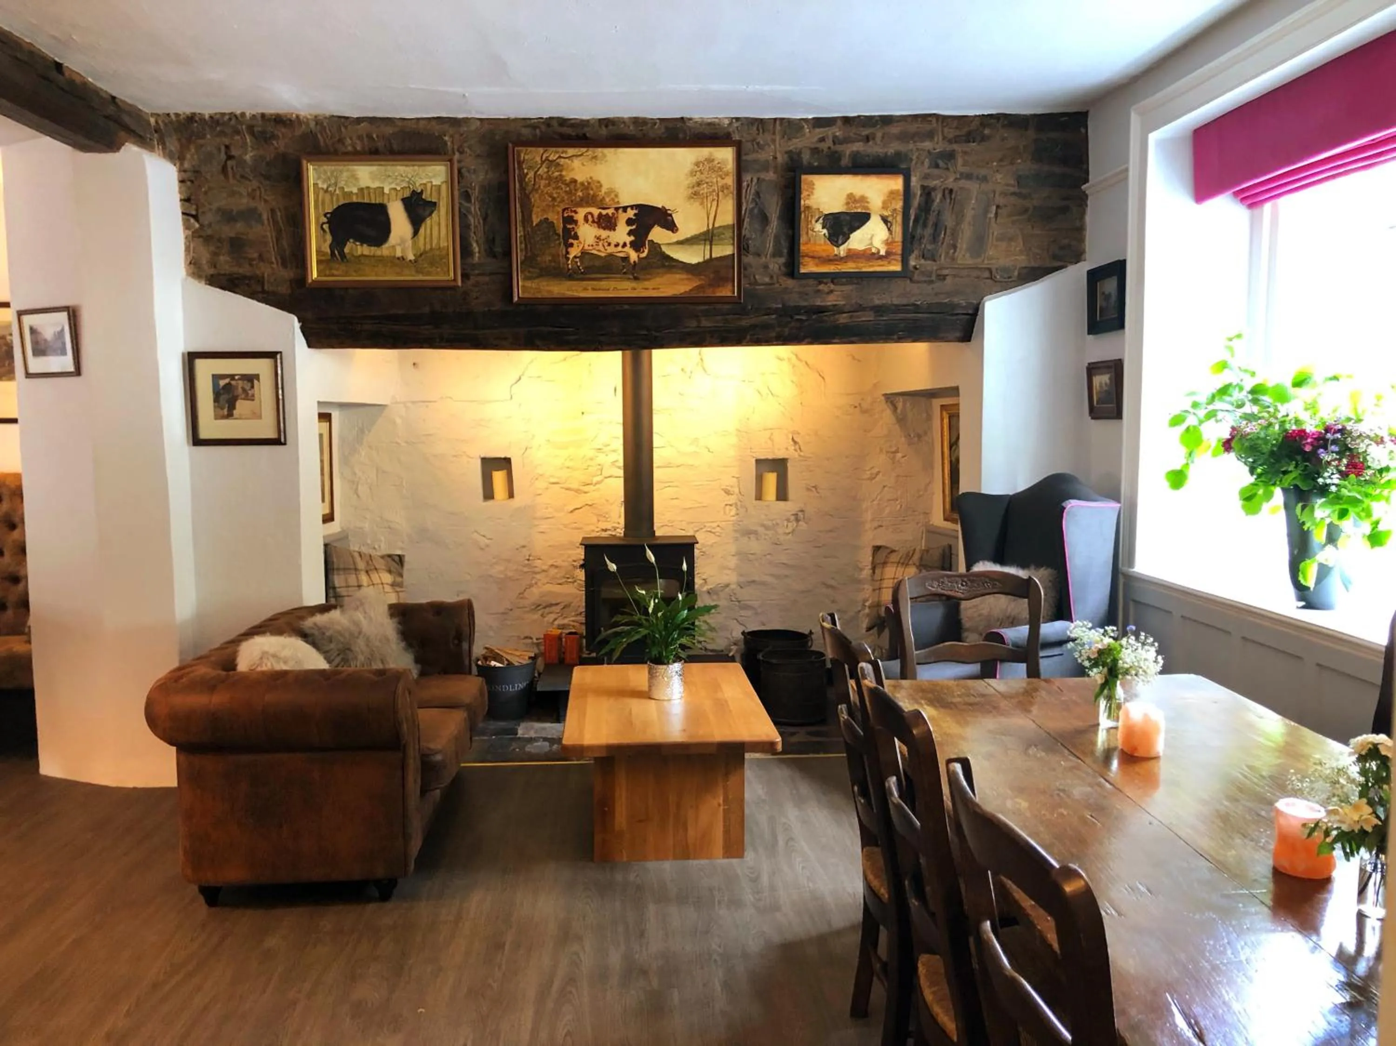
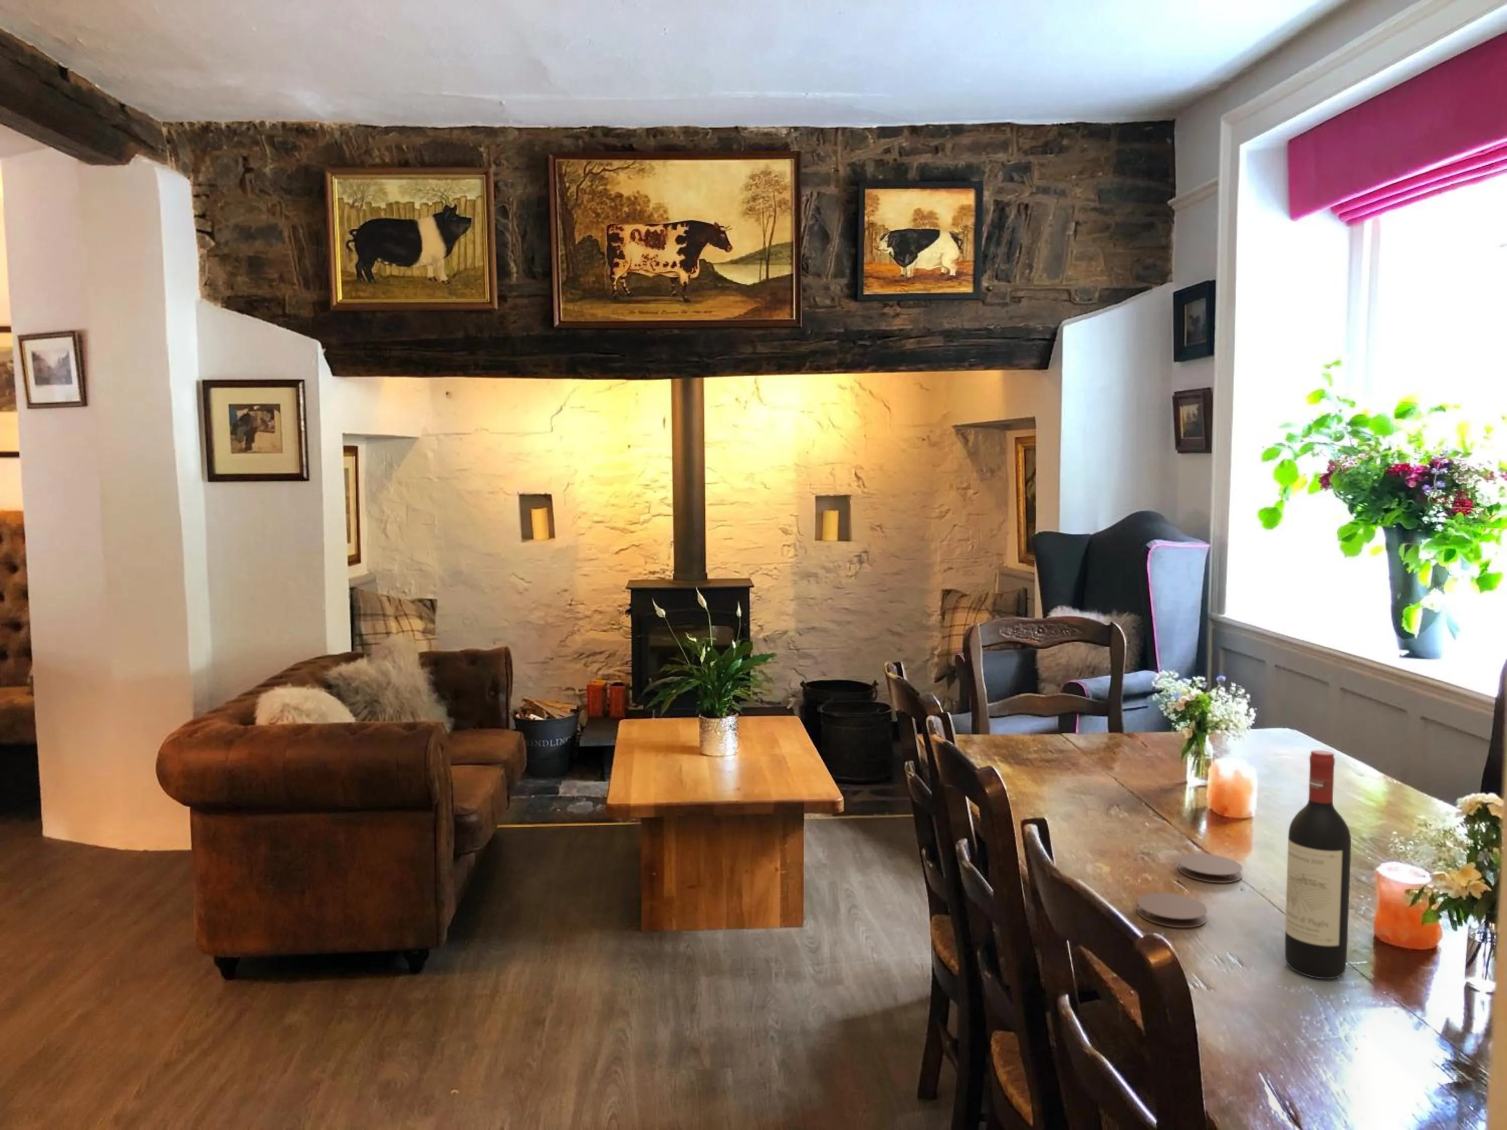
+ coaster (1171, 909)
+ wine bottle (1318, 861)
+ coaster (1209, 868)
